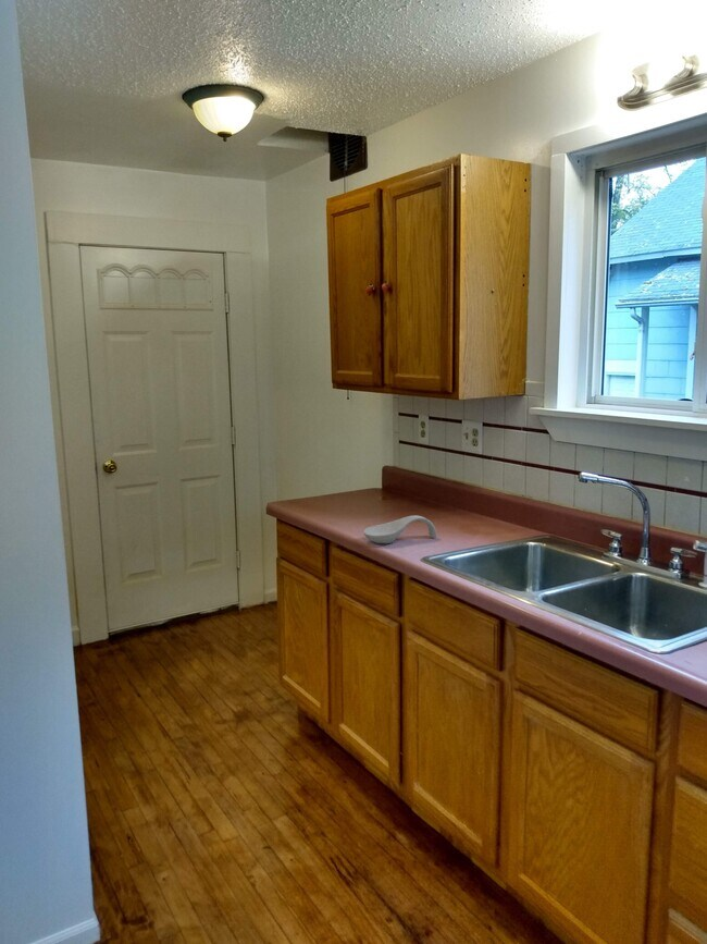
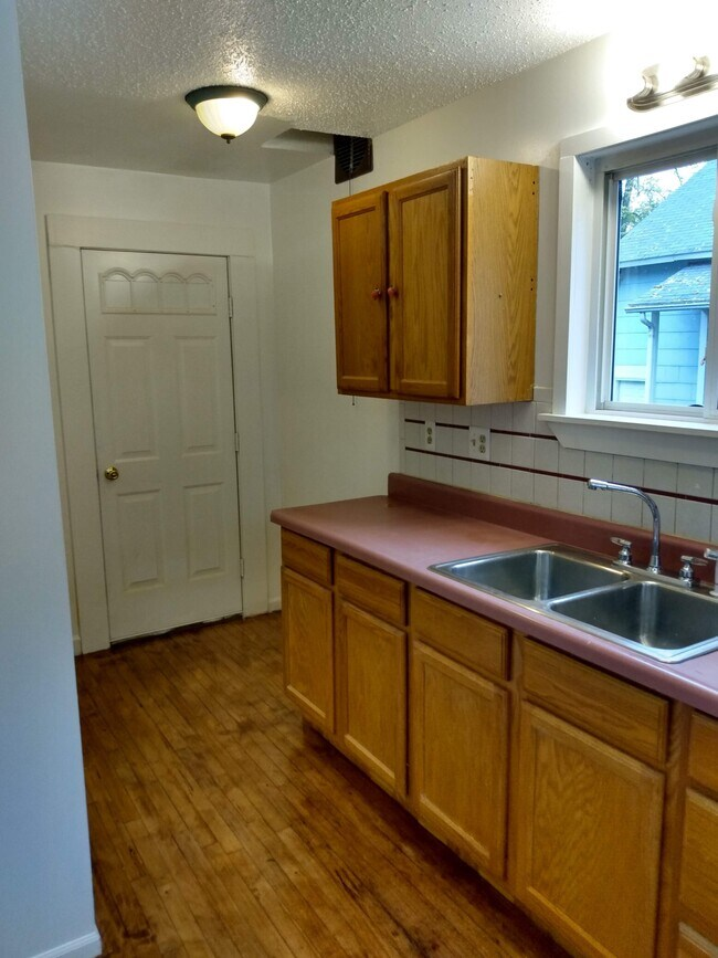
- spoon rest (399, 528)
